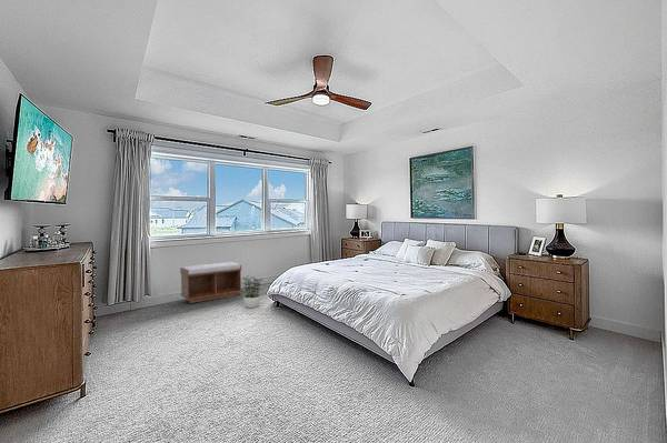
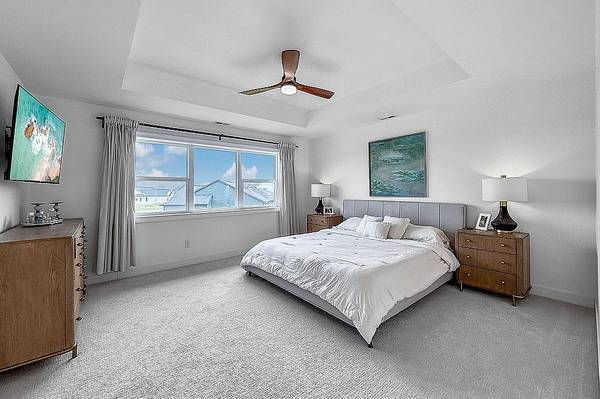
- potted plant (251, 290)
- bench (211, 280)
